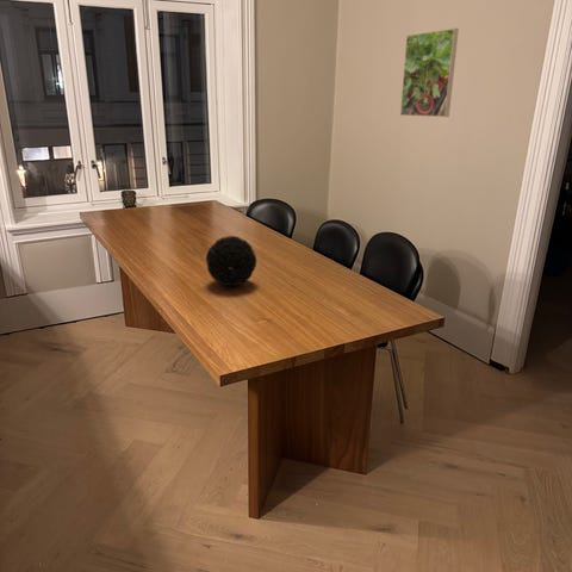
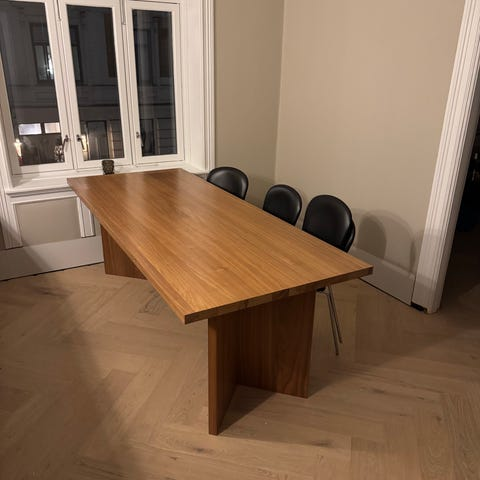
- decorative orb (231, 261)
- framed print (427, 75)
